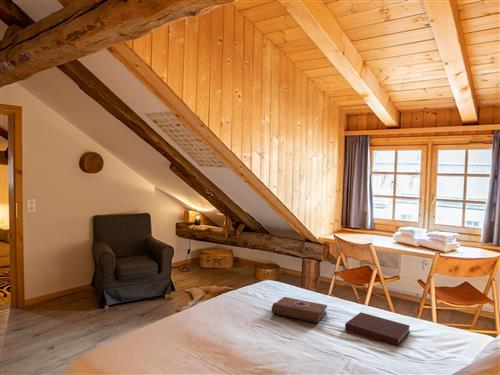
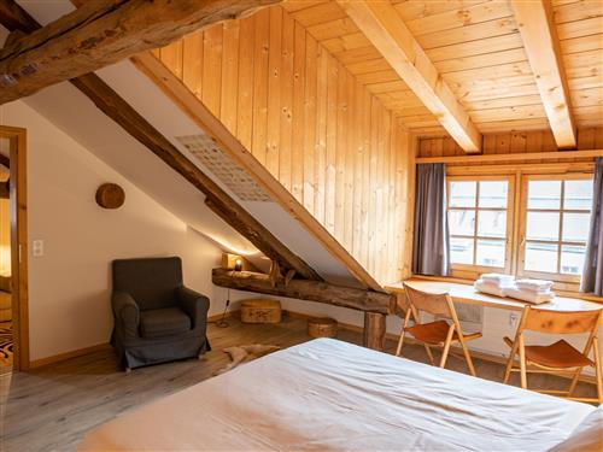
- book (299, 308)
- notebook (377, 327)
